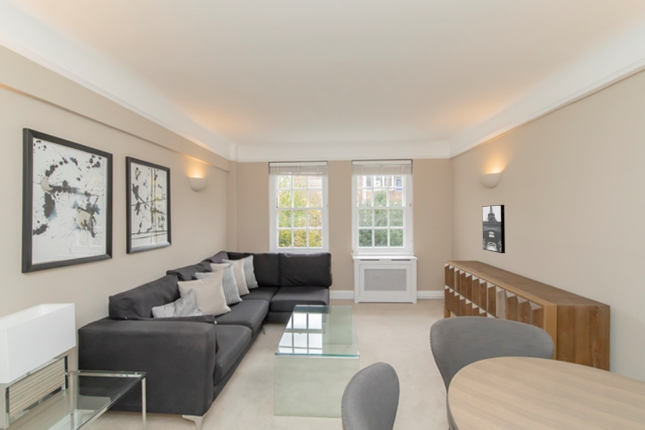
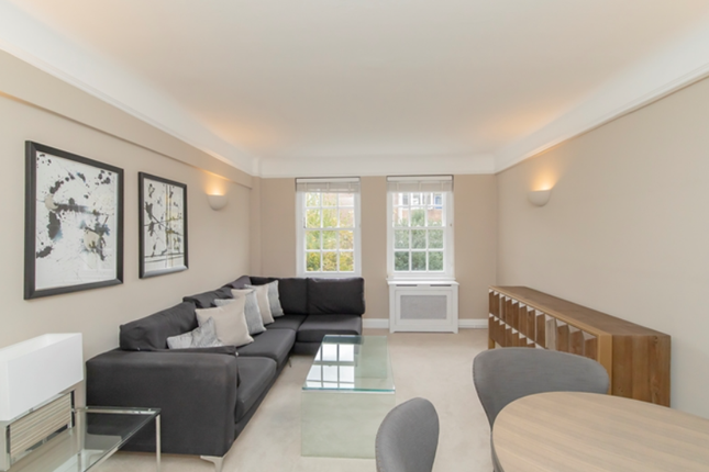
- wall art (493, 228)
